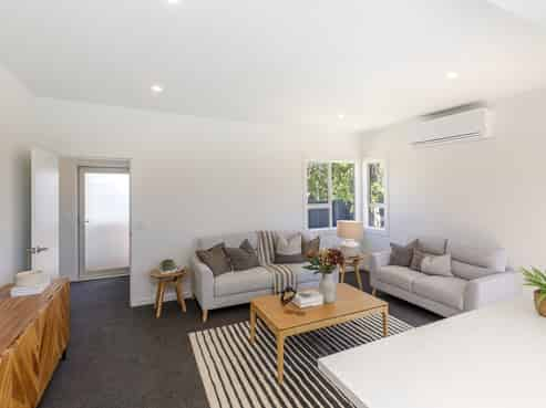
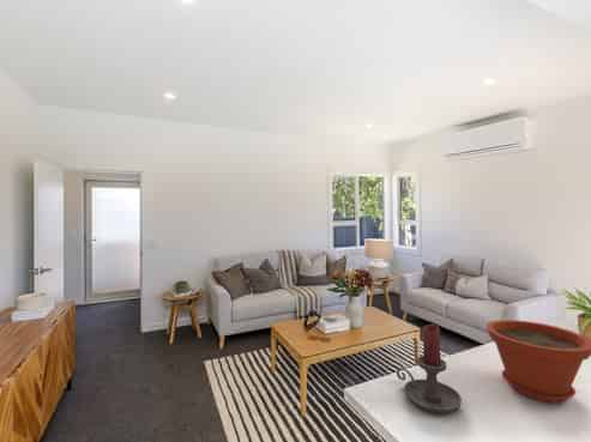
+ plant pot (536, 361)
+ candle holder (424, 359)
